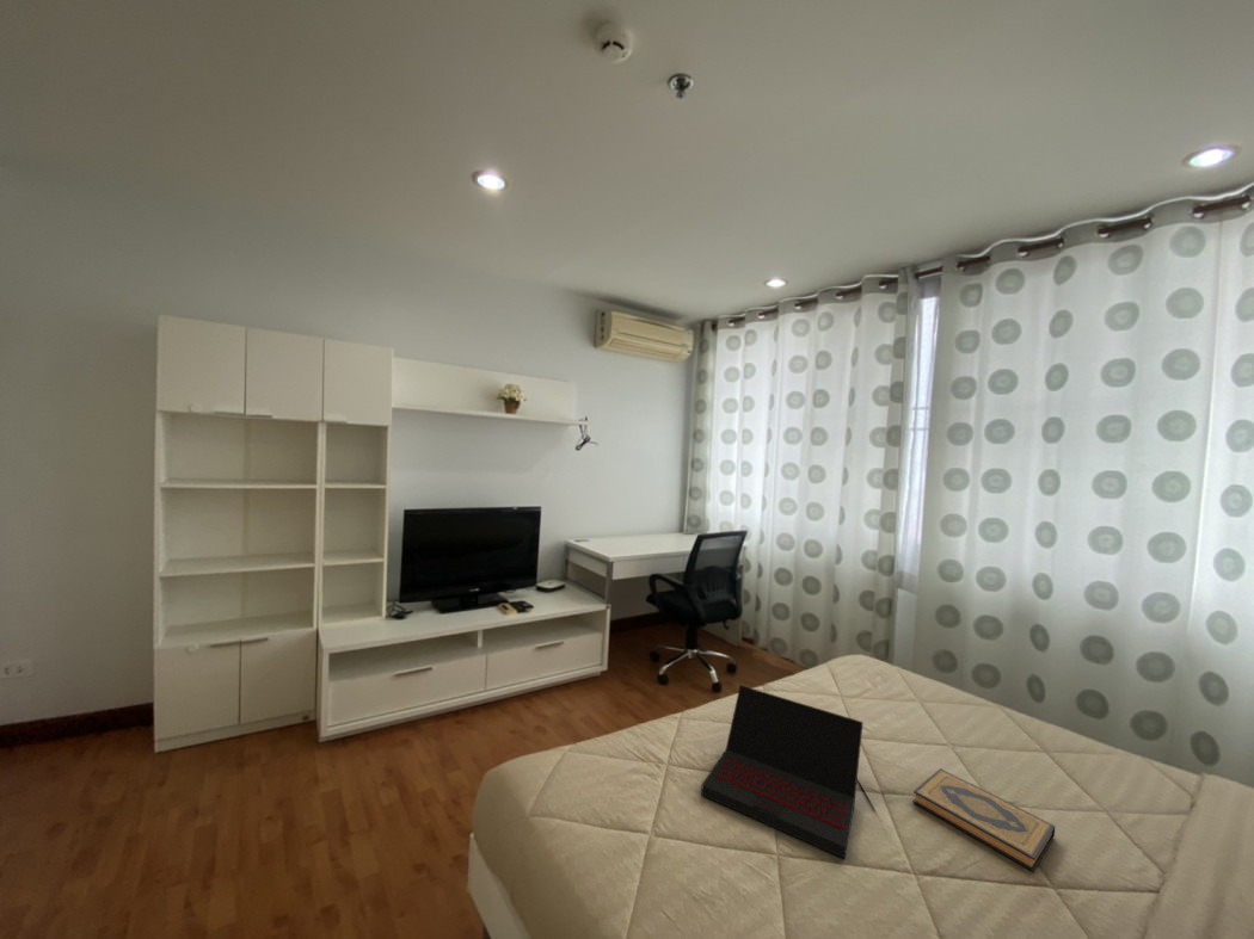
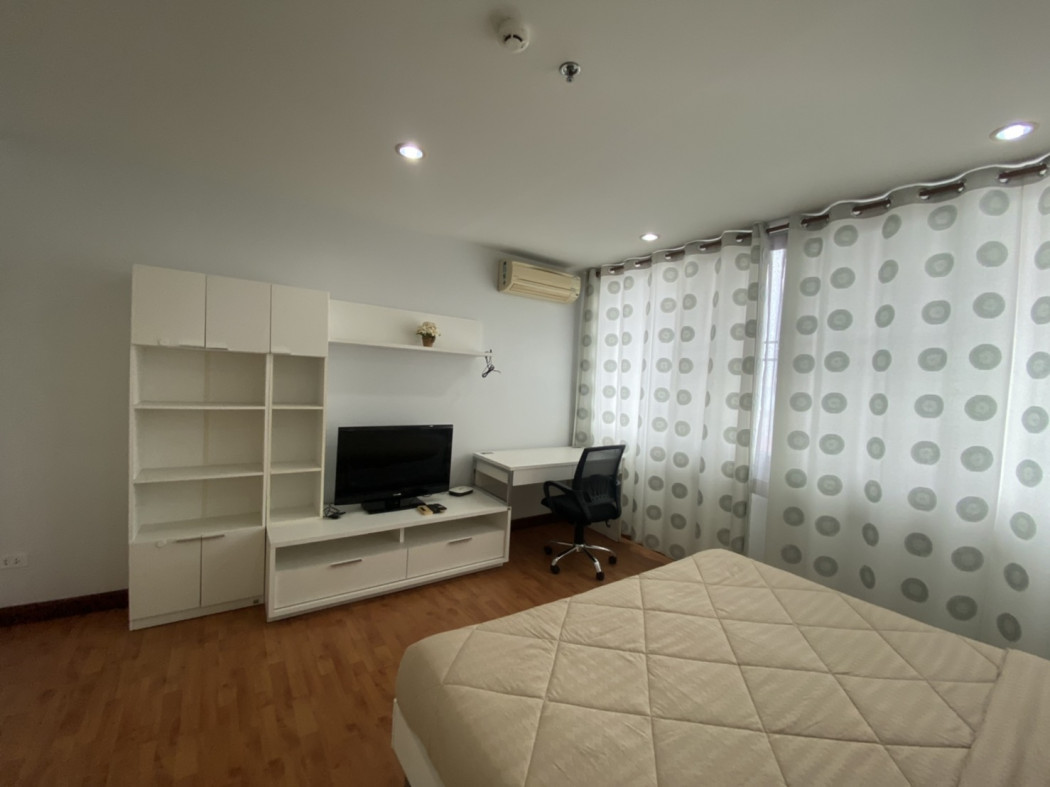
- laptop (785, 755)
- hardback book (981, 813)
